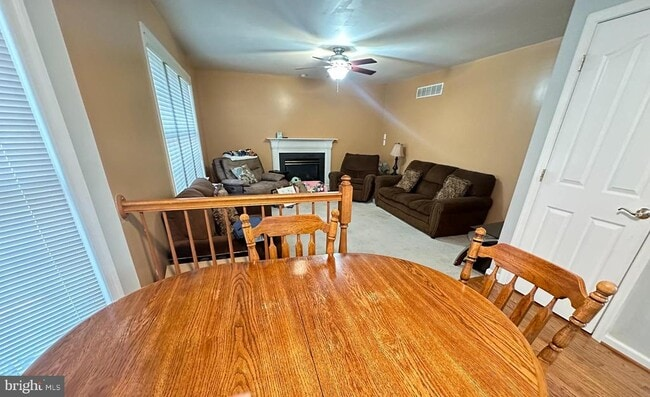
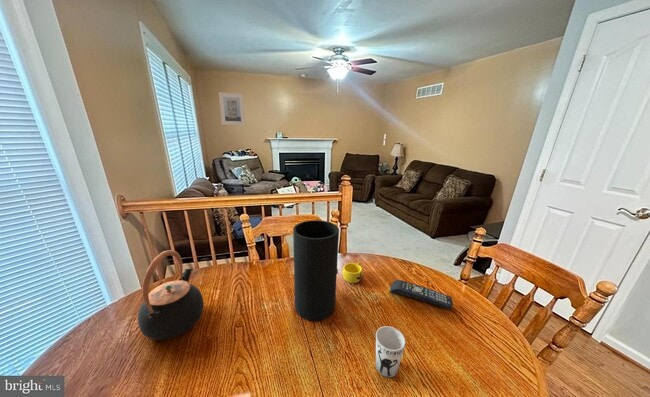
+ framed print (232, 109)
+ teapot (171, 285)
+ cup (388, 352)
+ vase (316, 267)
+ cup (353, 271)
+ remote control (420, 293)
